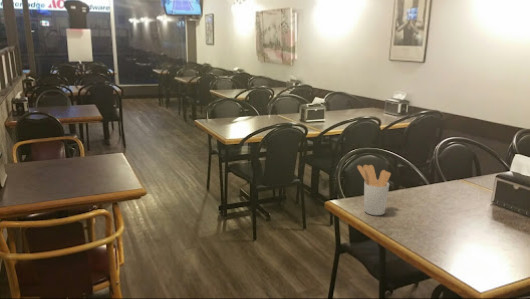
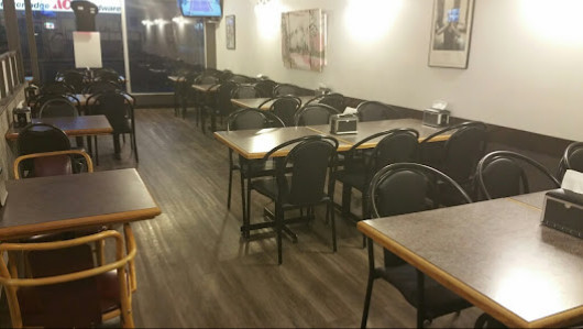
- utensil holder (372, 188)
